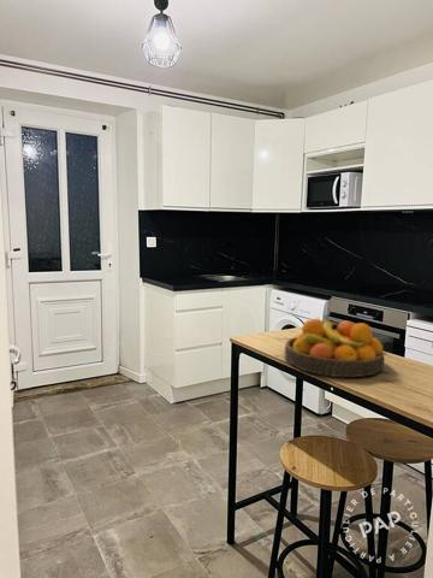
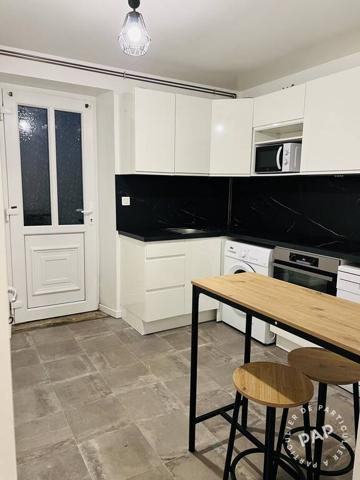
- fruit bowl (333, 340)
